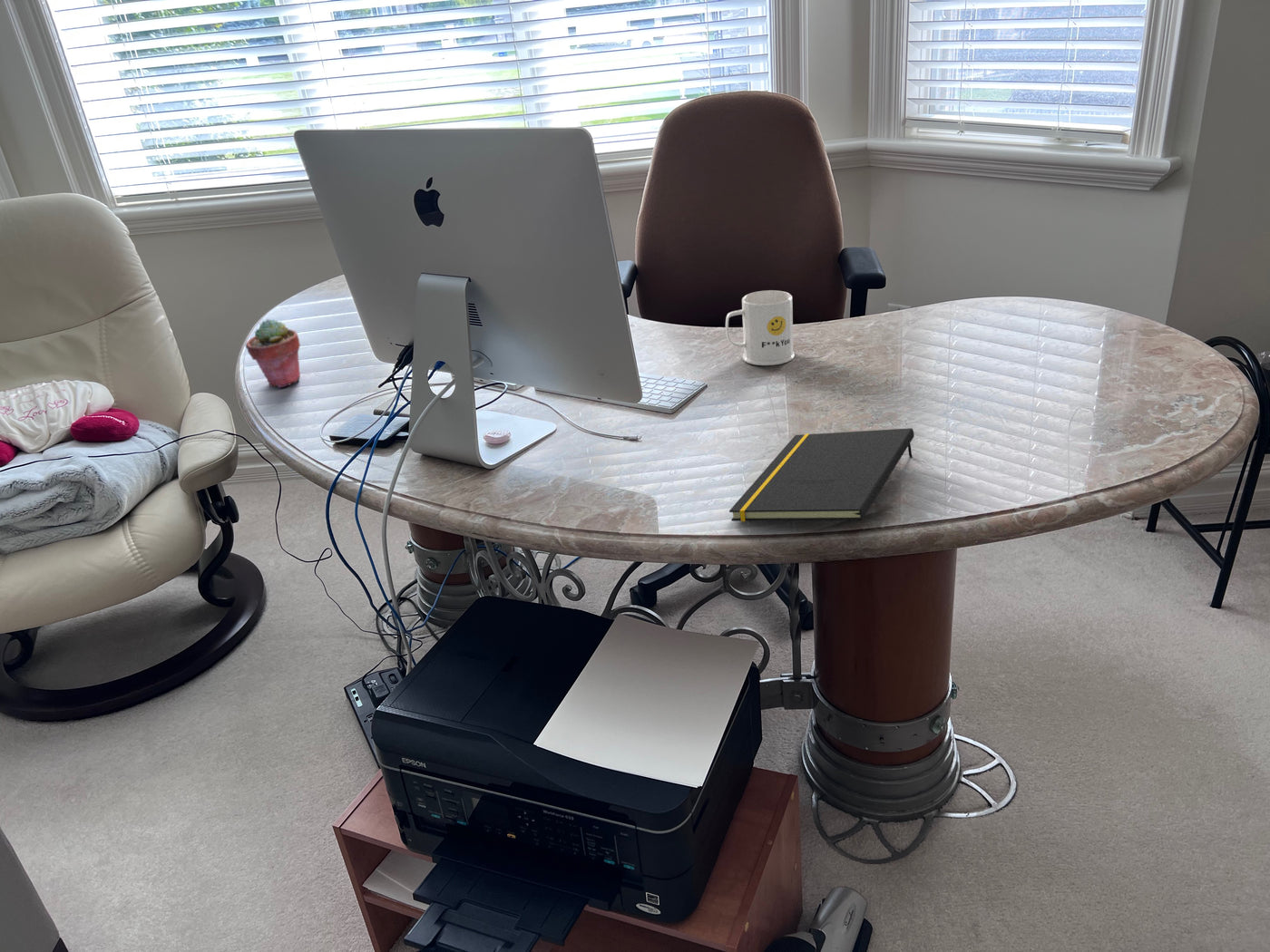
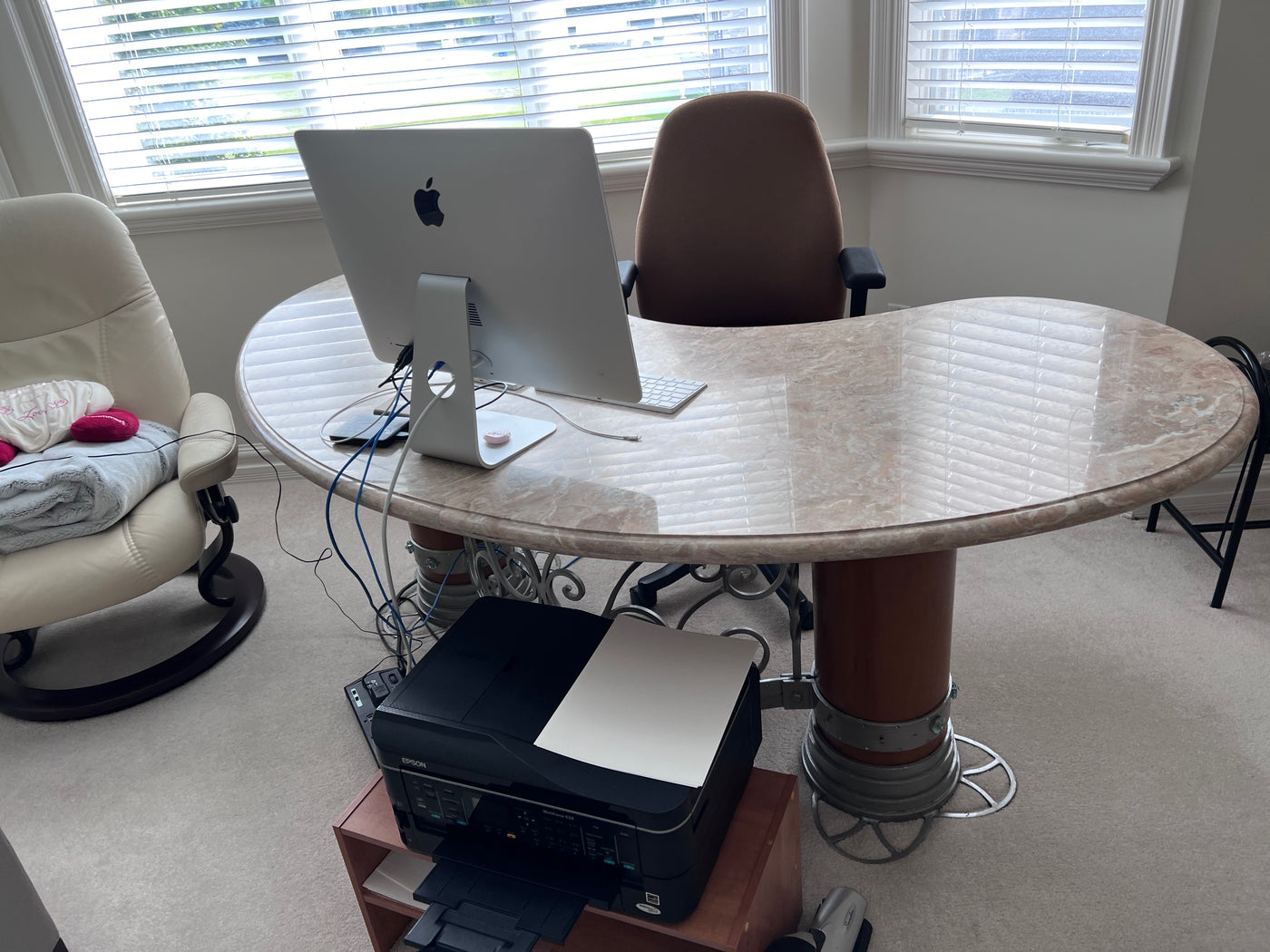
- potted succulent (275, 350)
- notepad (825, 472)
- mug (760, 328)
